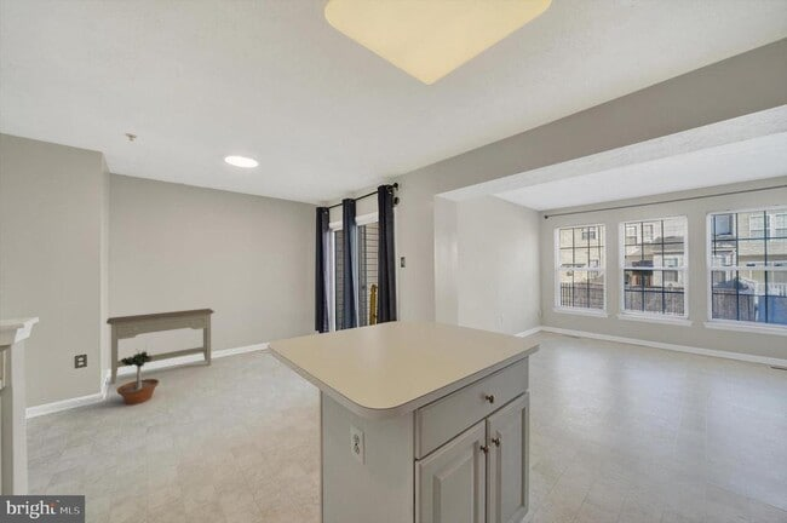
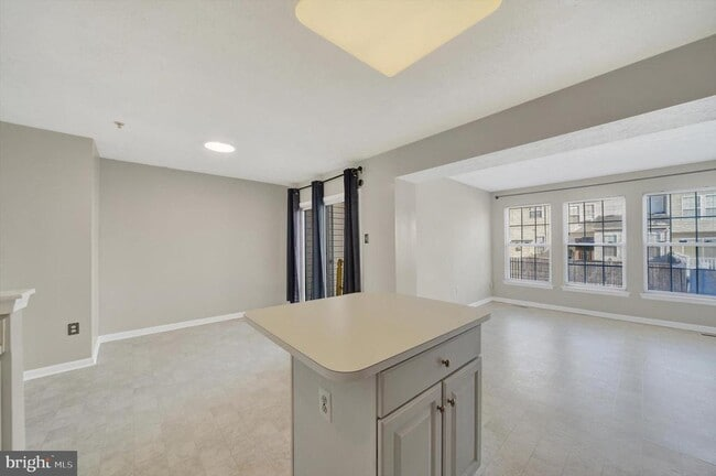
- console table (167, 352)
- potted tree (138, 373)
